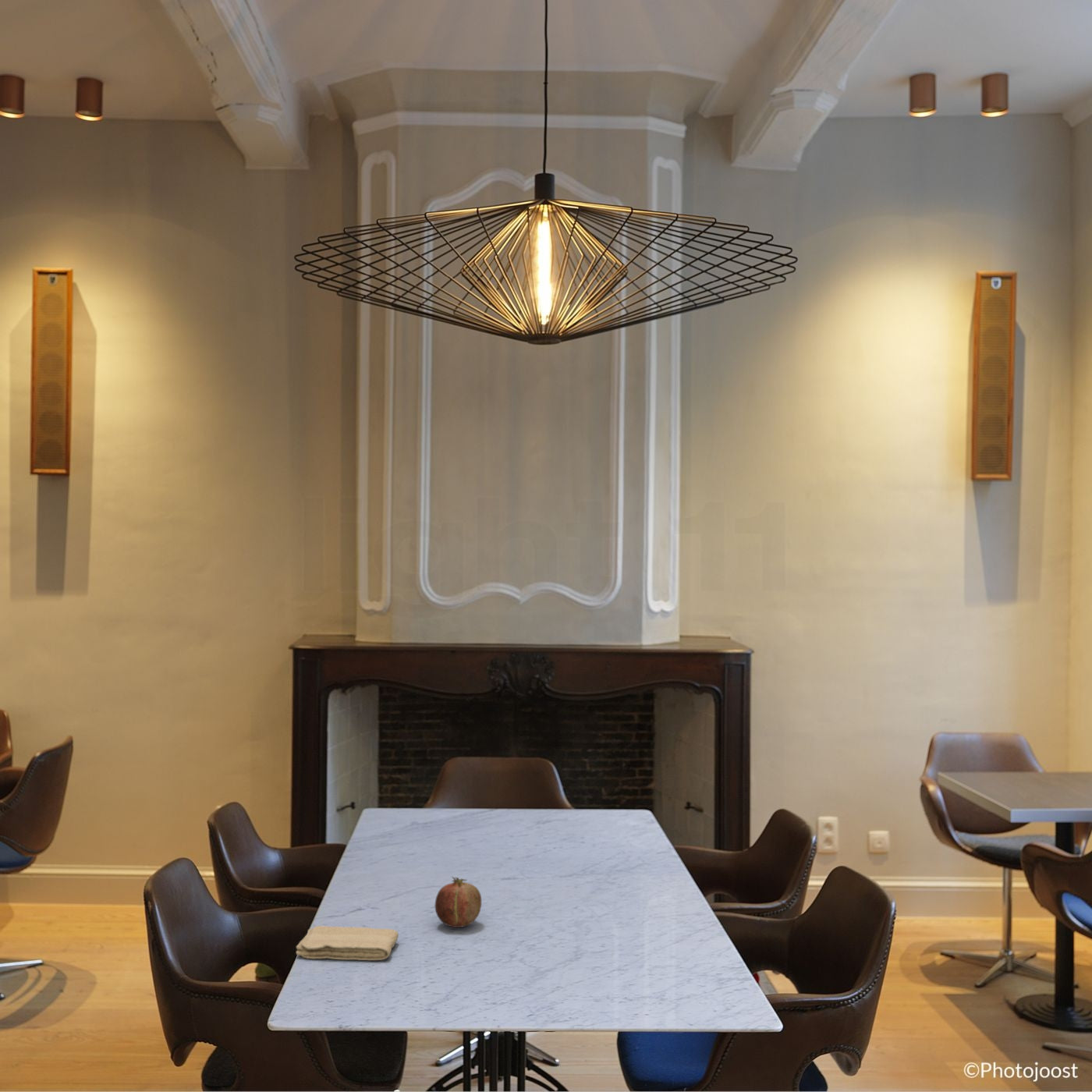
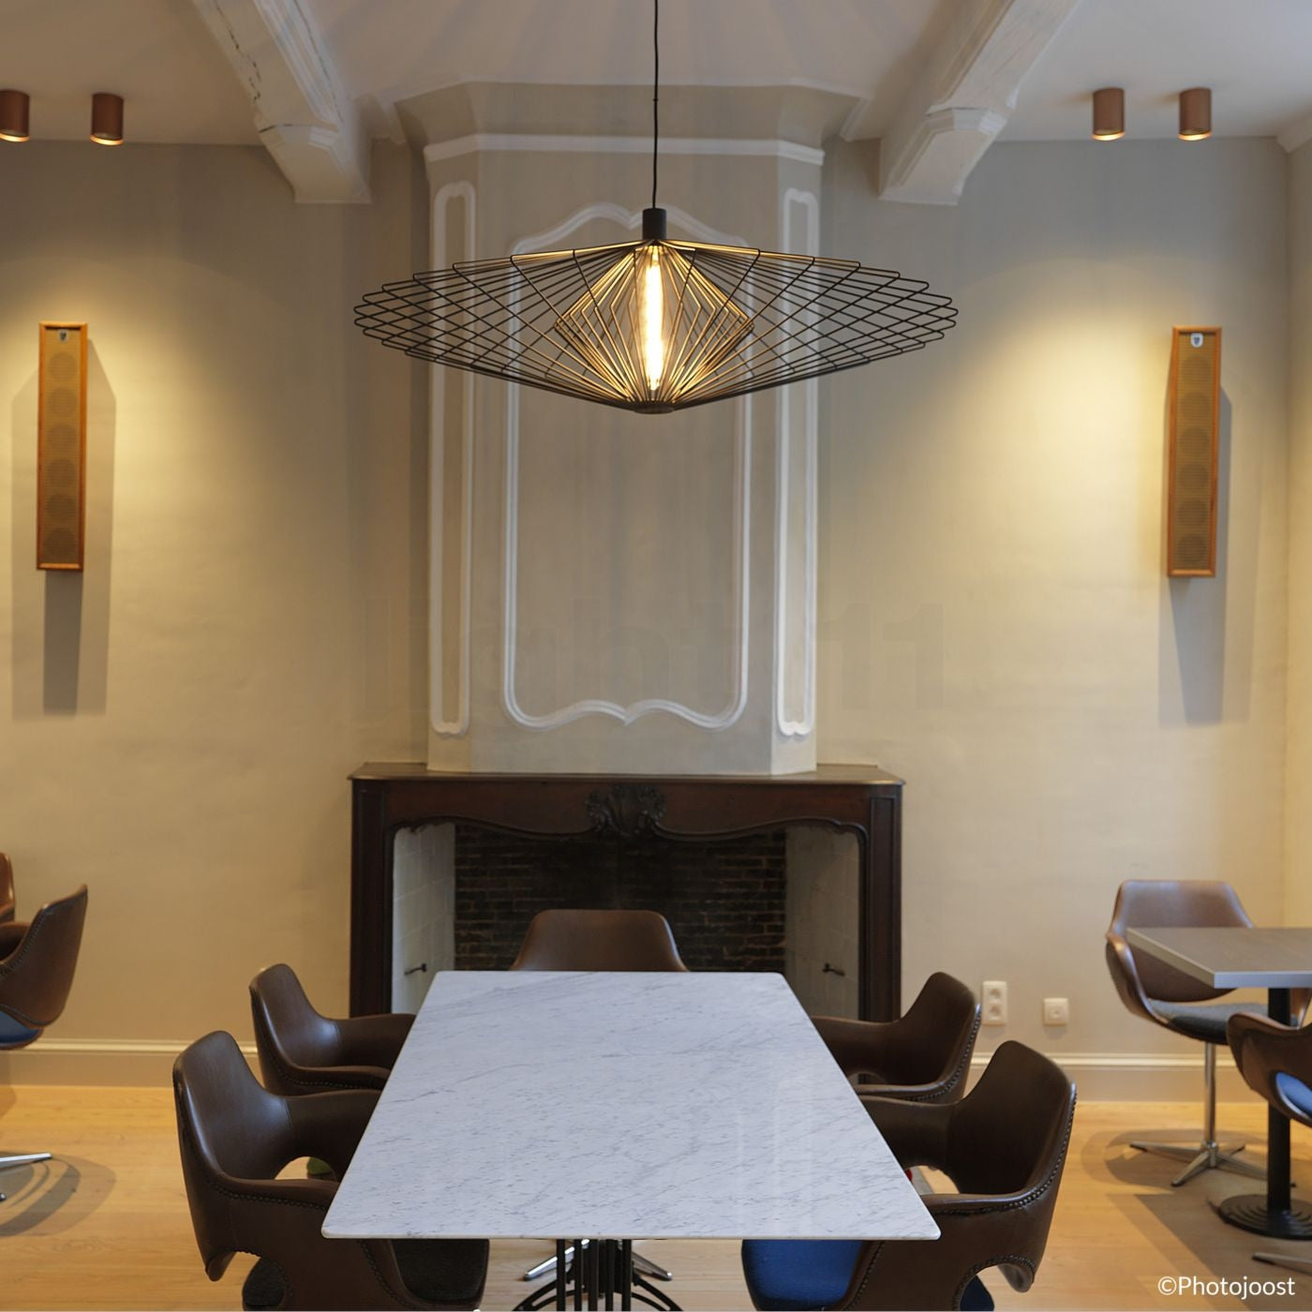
- fruit (458, 901)
- washcloth (348, 941)
